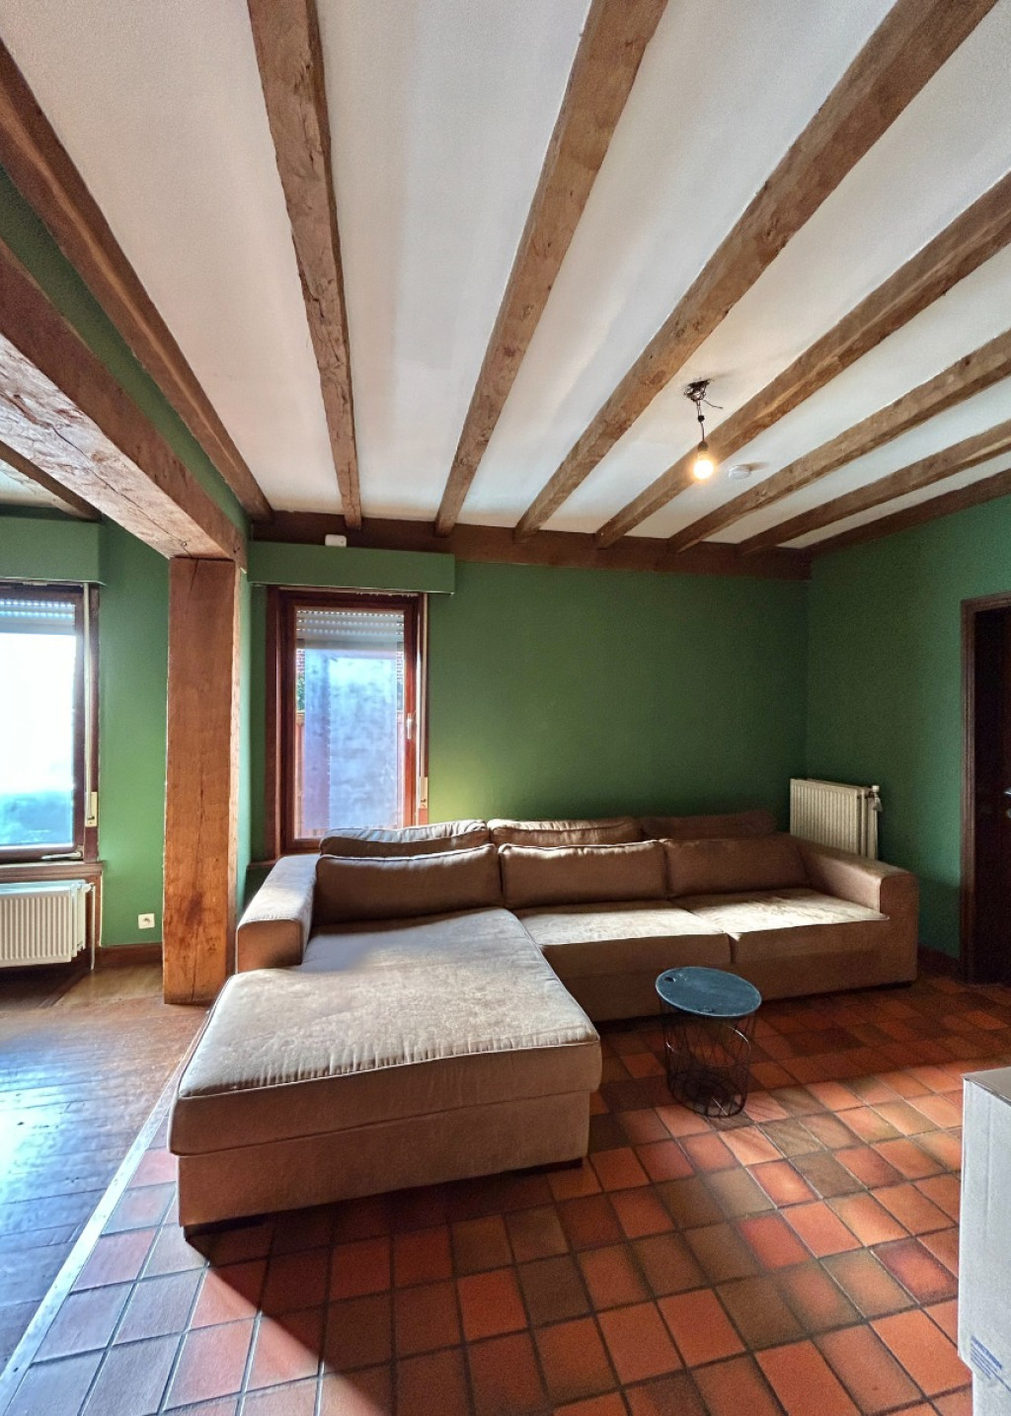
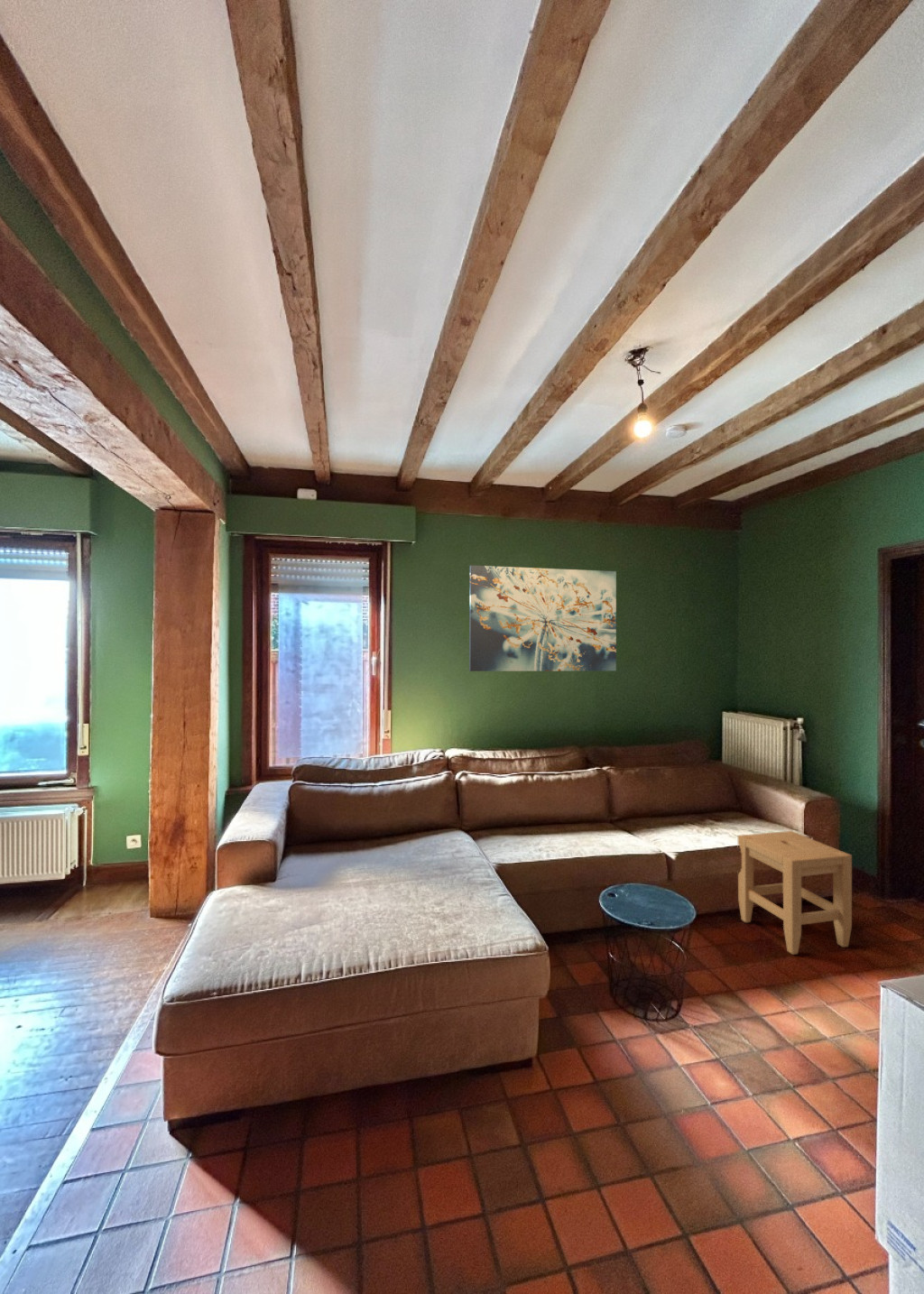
+ stool (791, 888)
+ wall art (544, 619)
